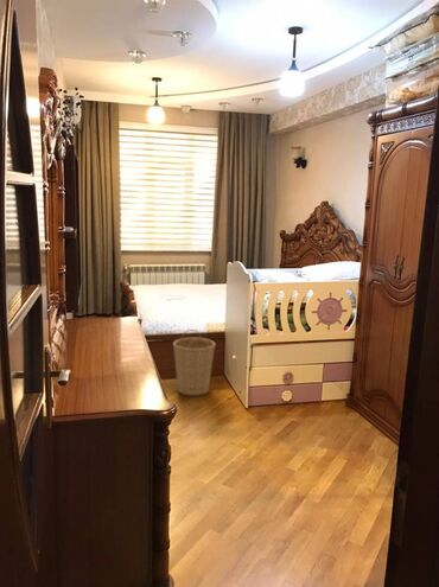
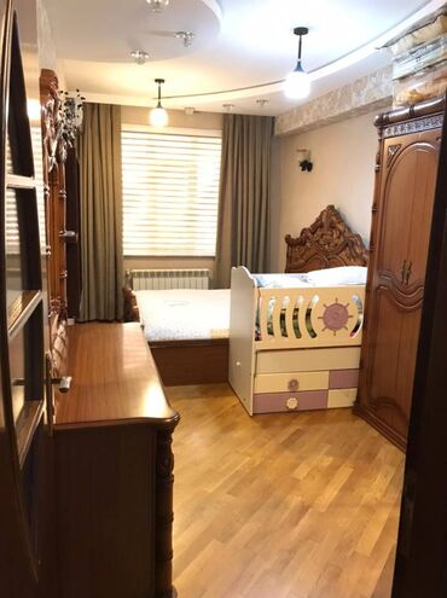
- basket (193, 362)
